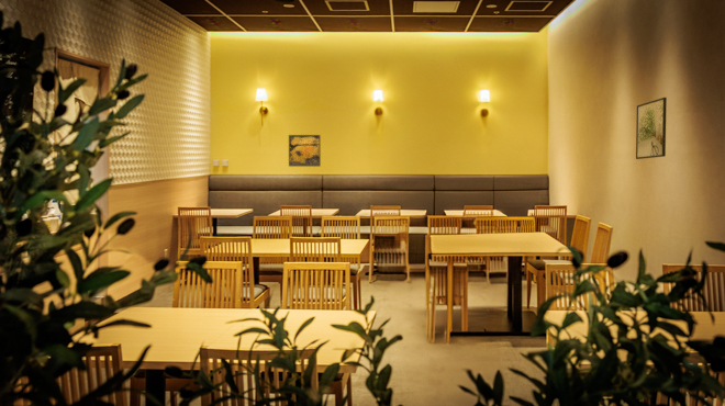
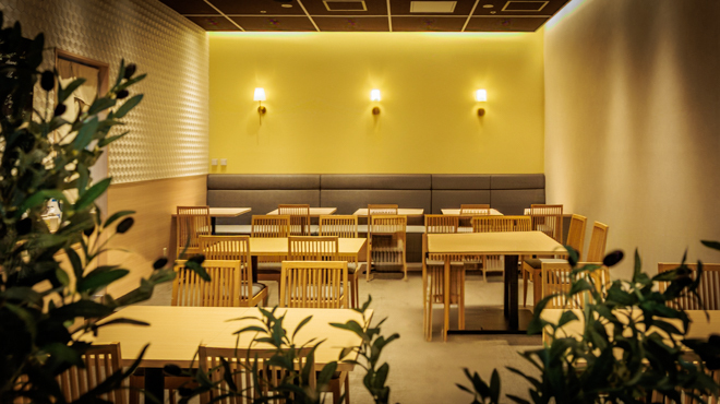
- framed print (650, 129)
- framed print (304, 150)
